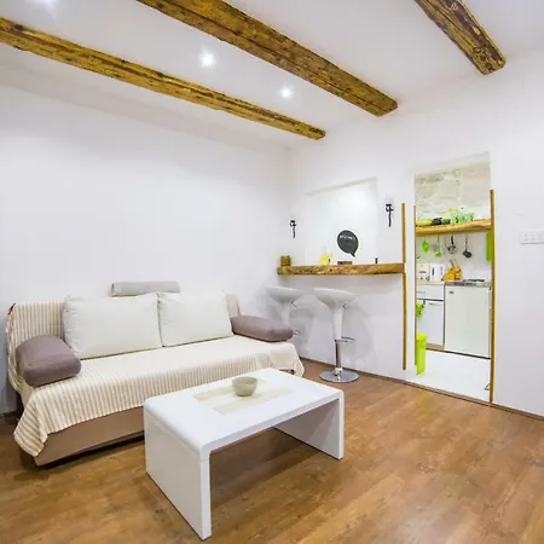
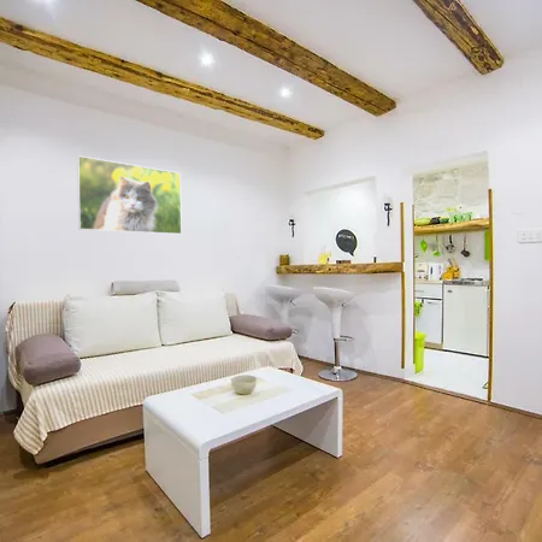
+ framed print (134, 198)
